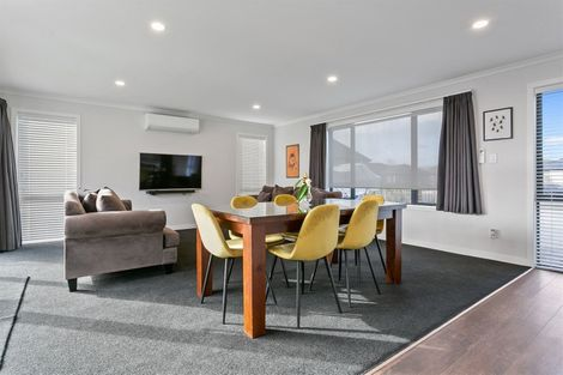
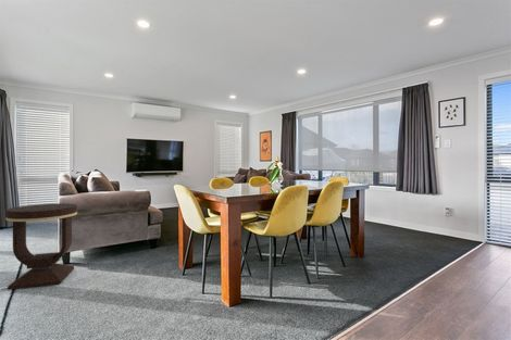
+ side table (43, 253)
